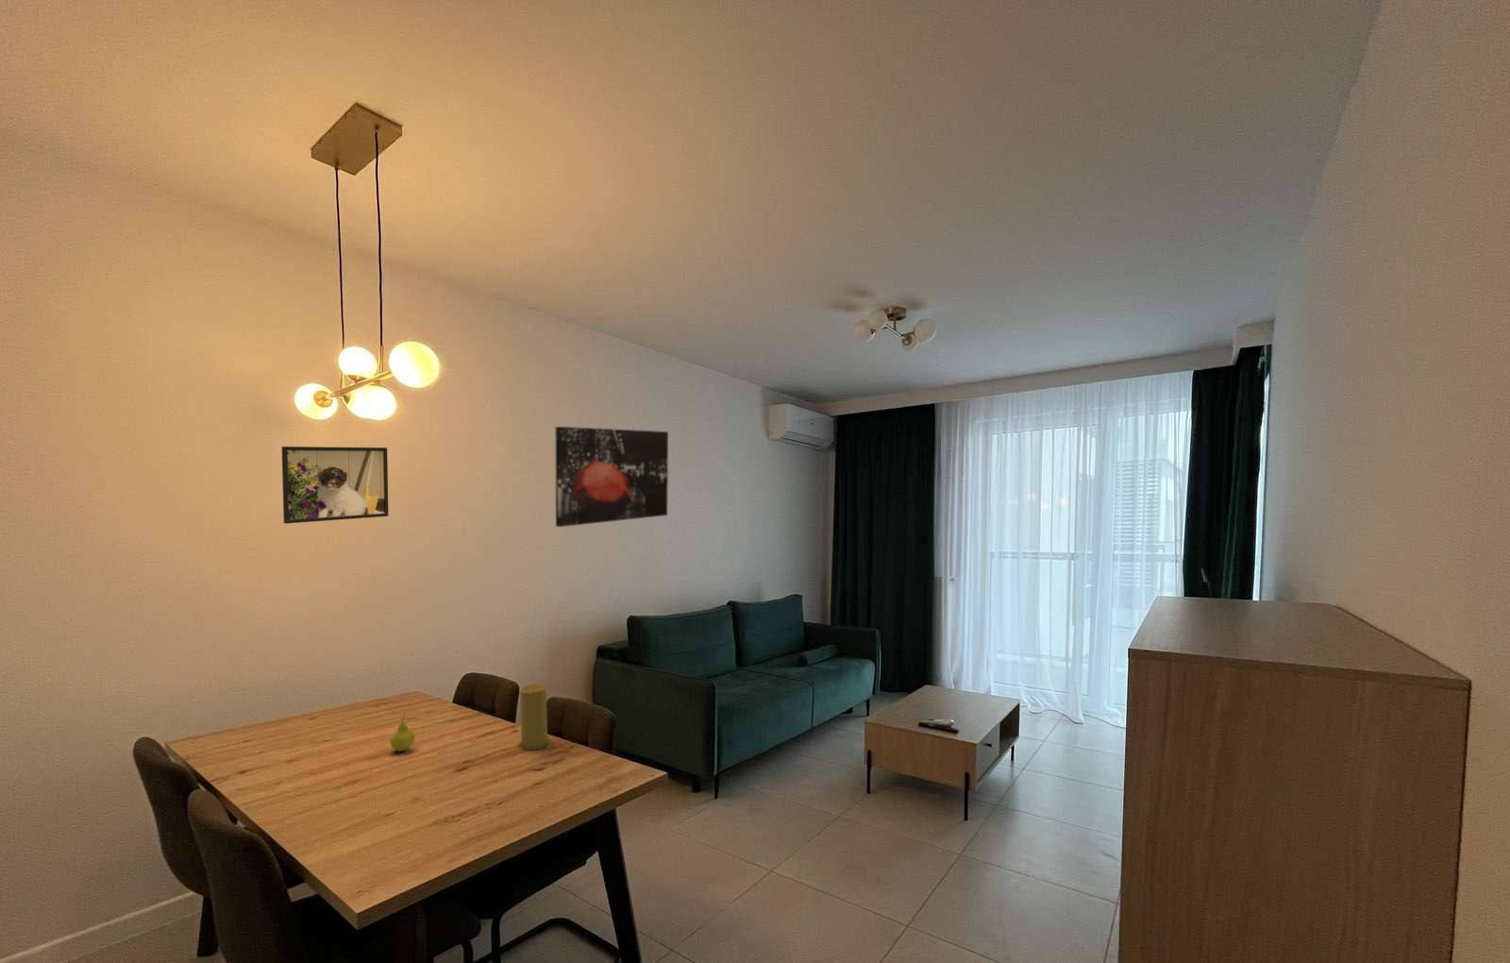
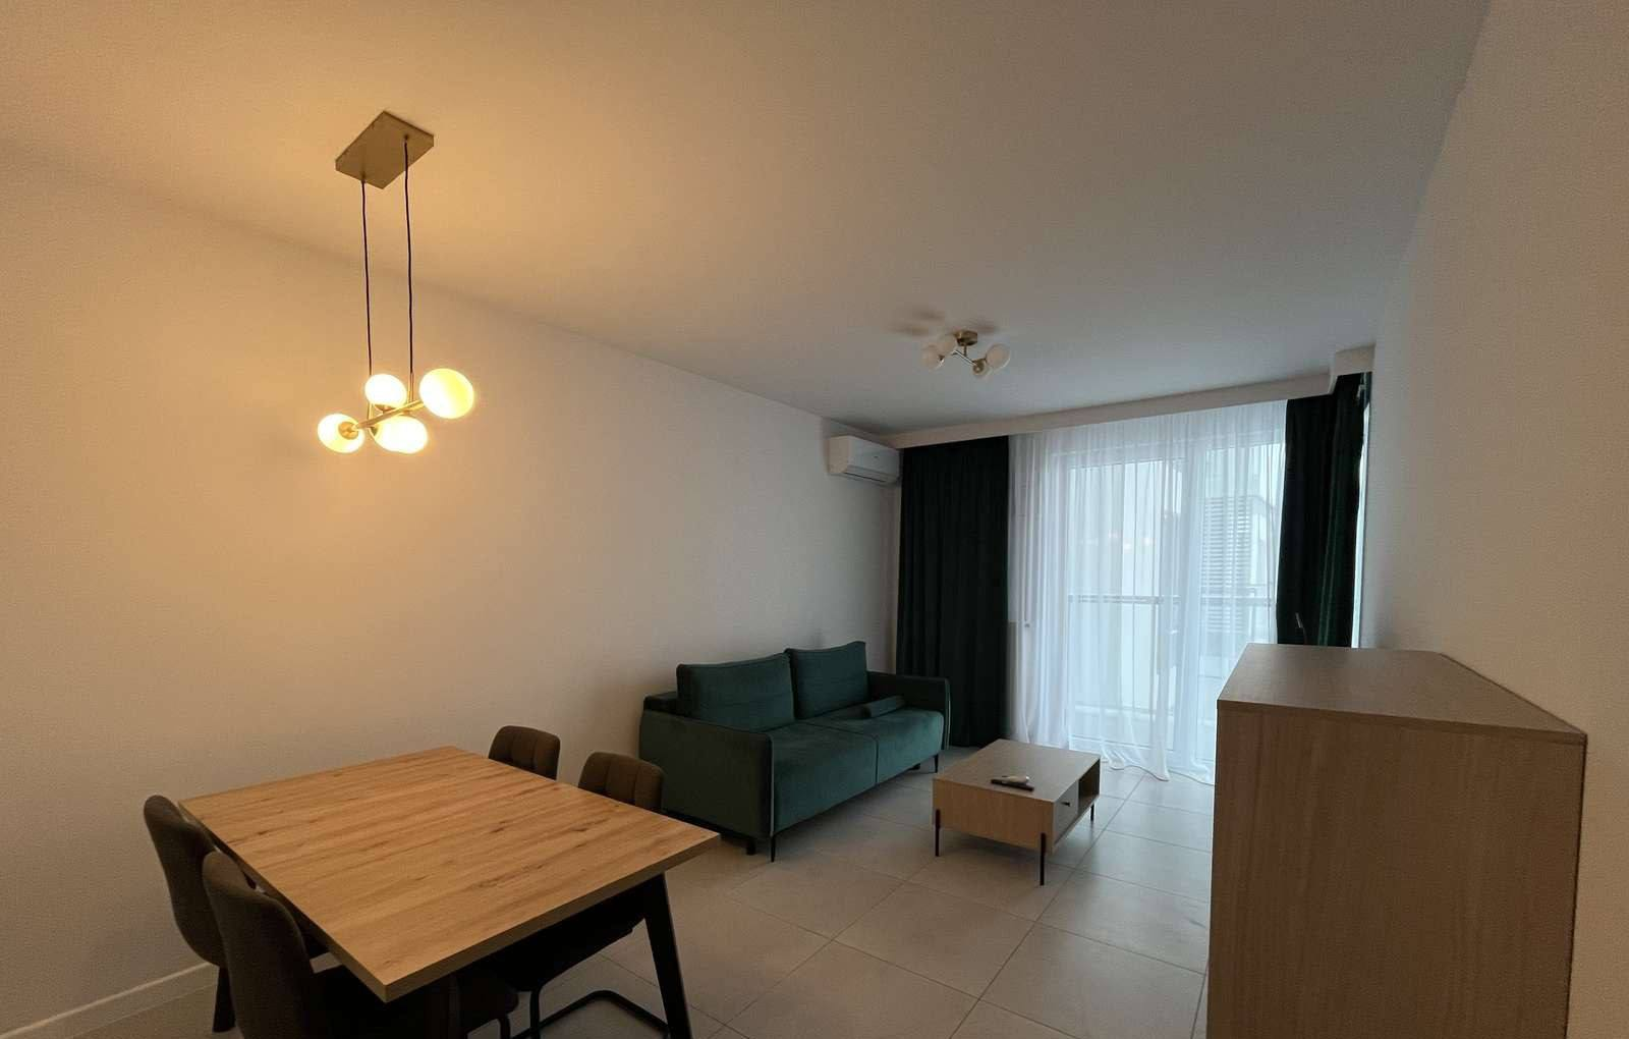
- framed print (338, 483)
- fruit (402, 732)
- candle (534, 715)
- wall art (616, 474)
